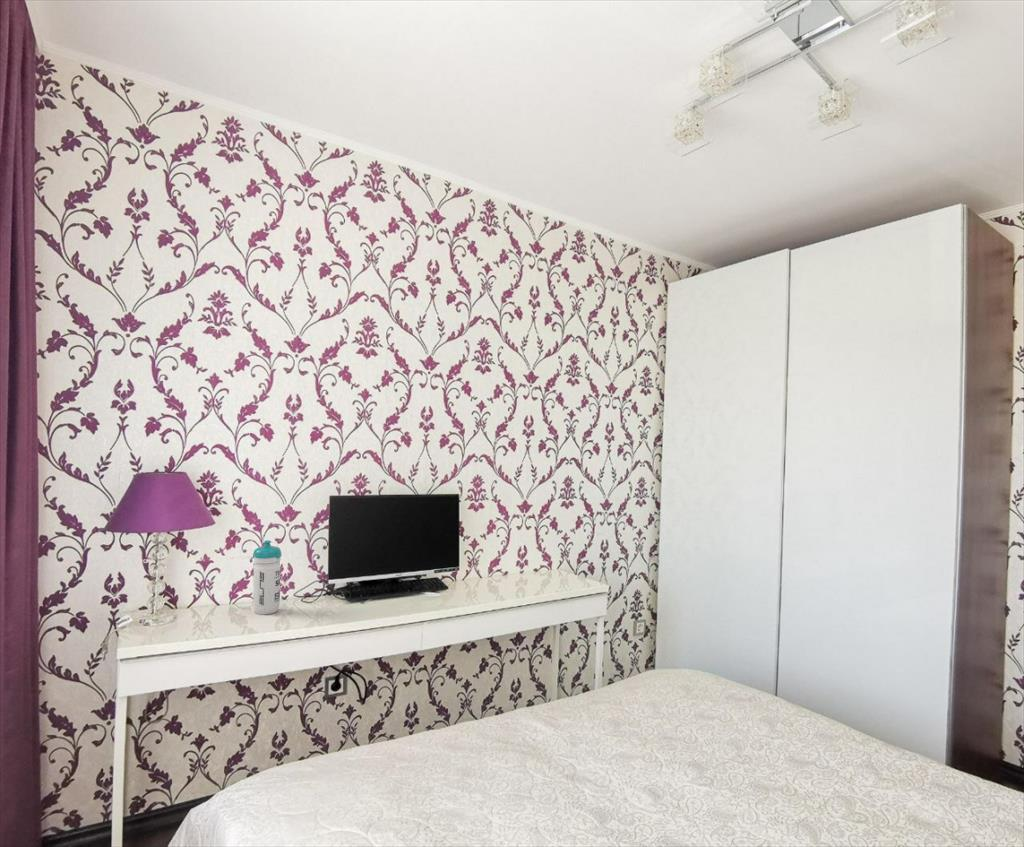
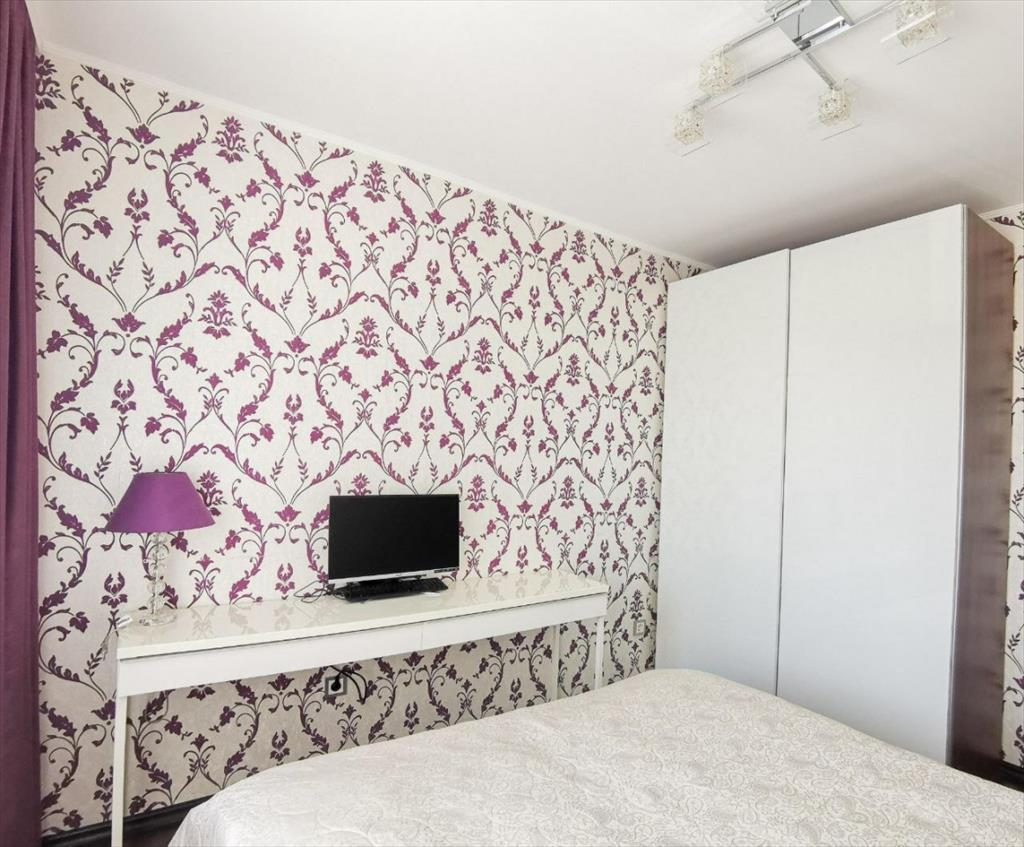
- water bottle (267, 576)
